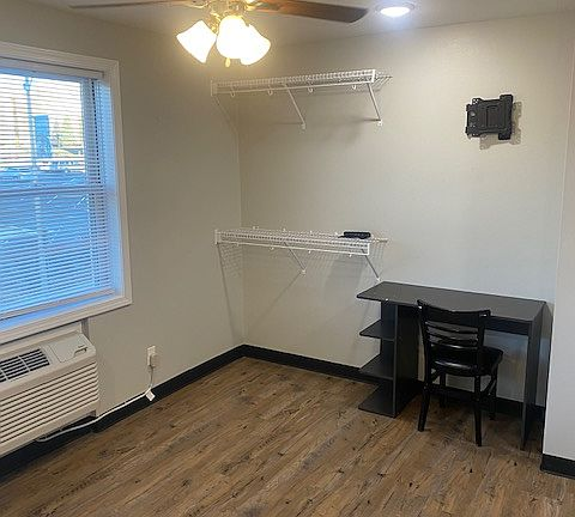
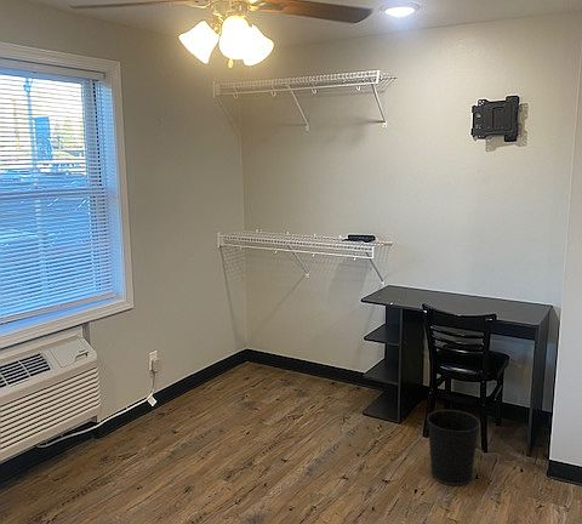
+ wastebasket (451, 448)
